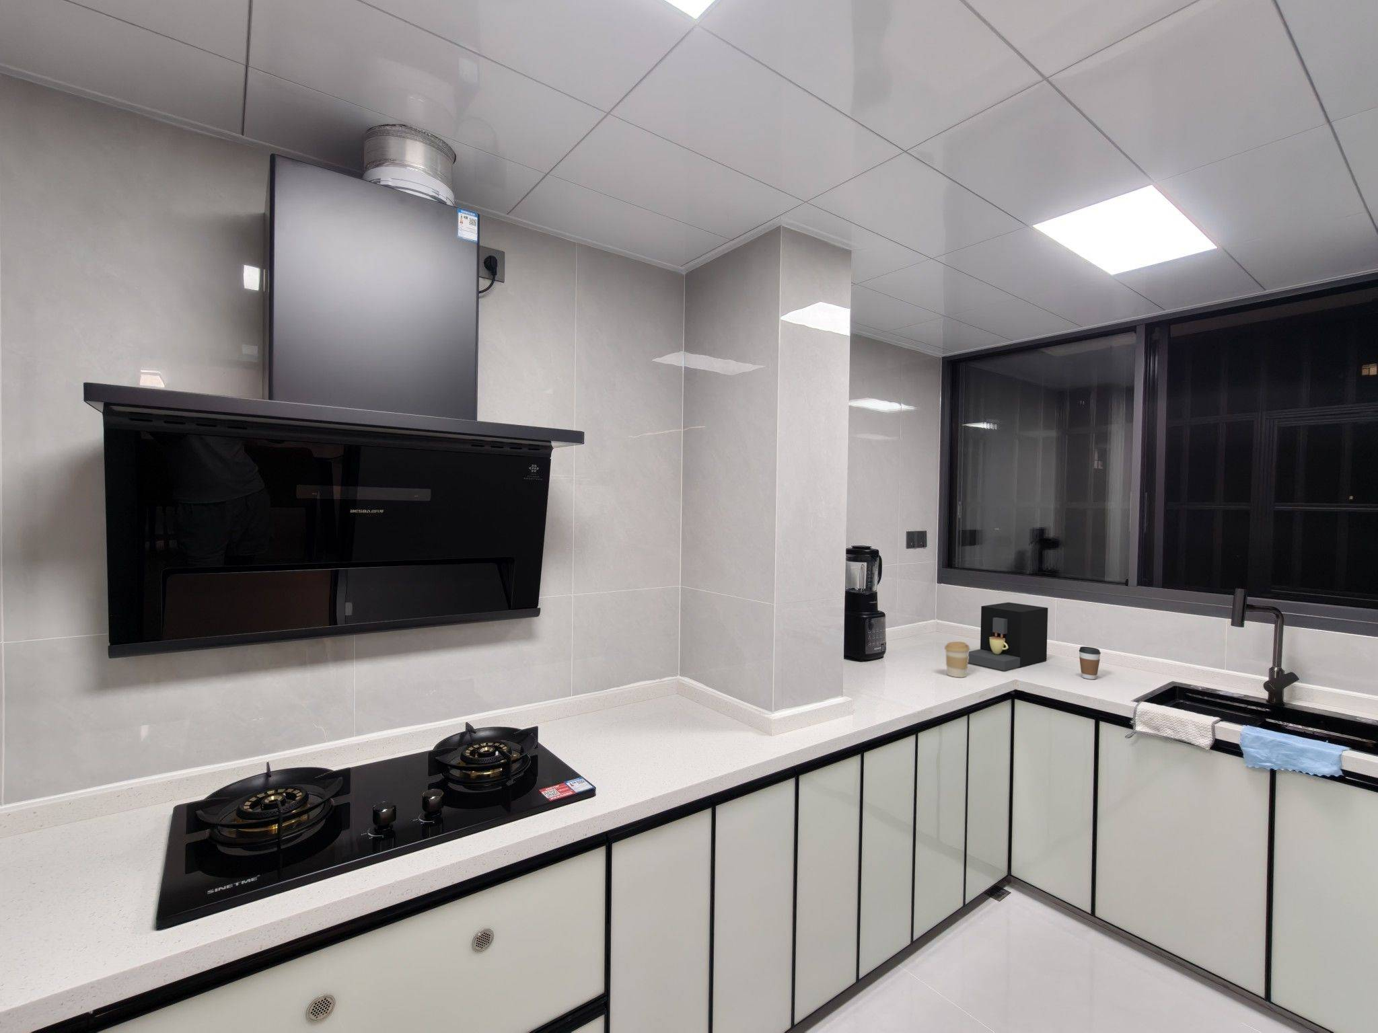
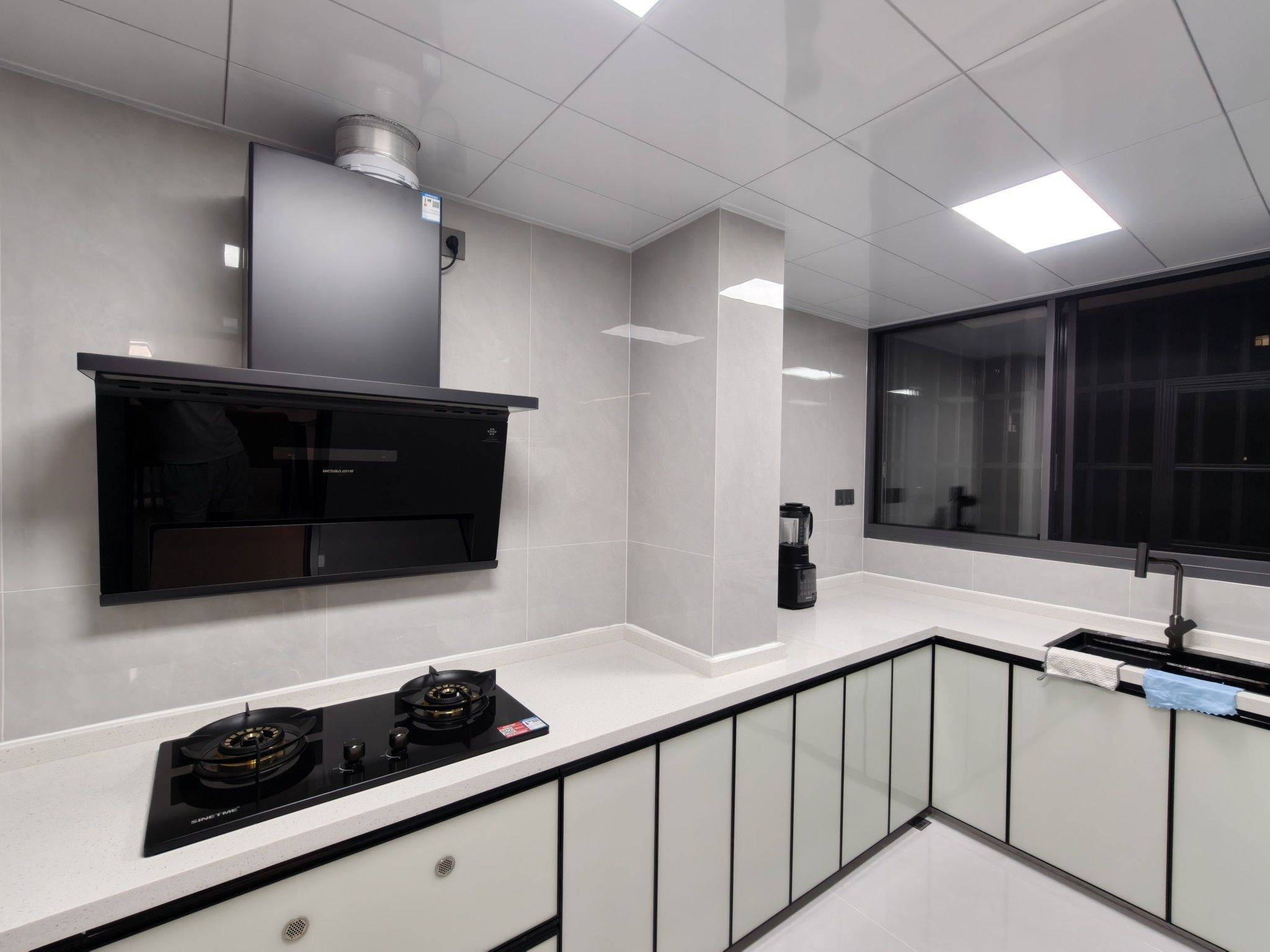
- coffee maker (1006, 635)
- coffee cup (957, 659)
- coffee cup (1089, 662)
